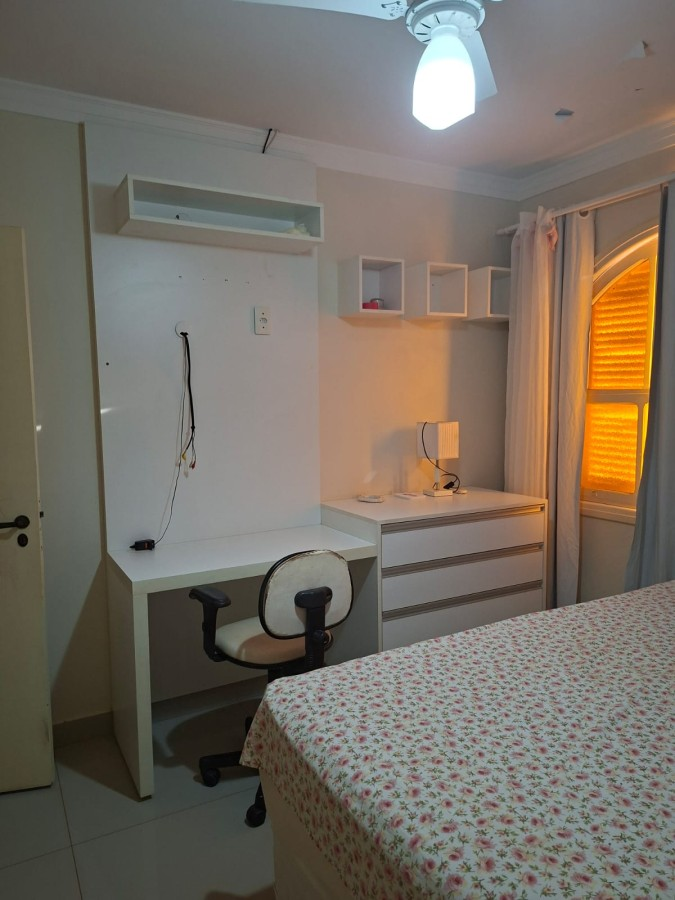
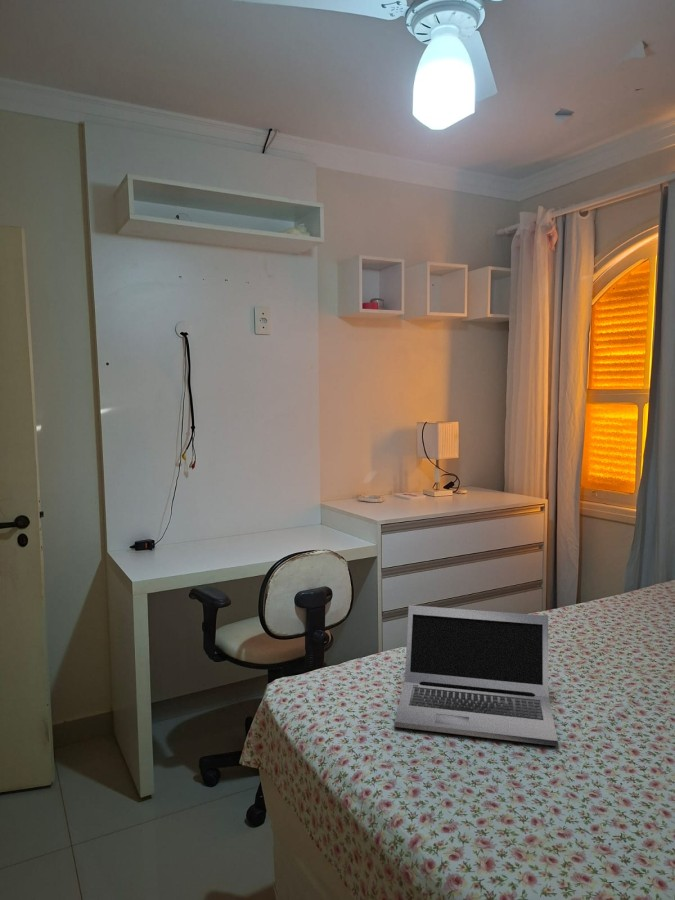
+ laptop (475, 668)
